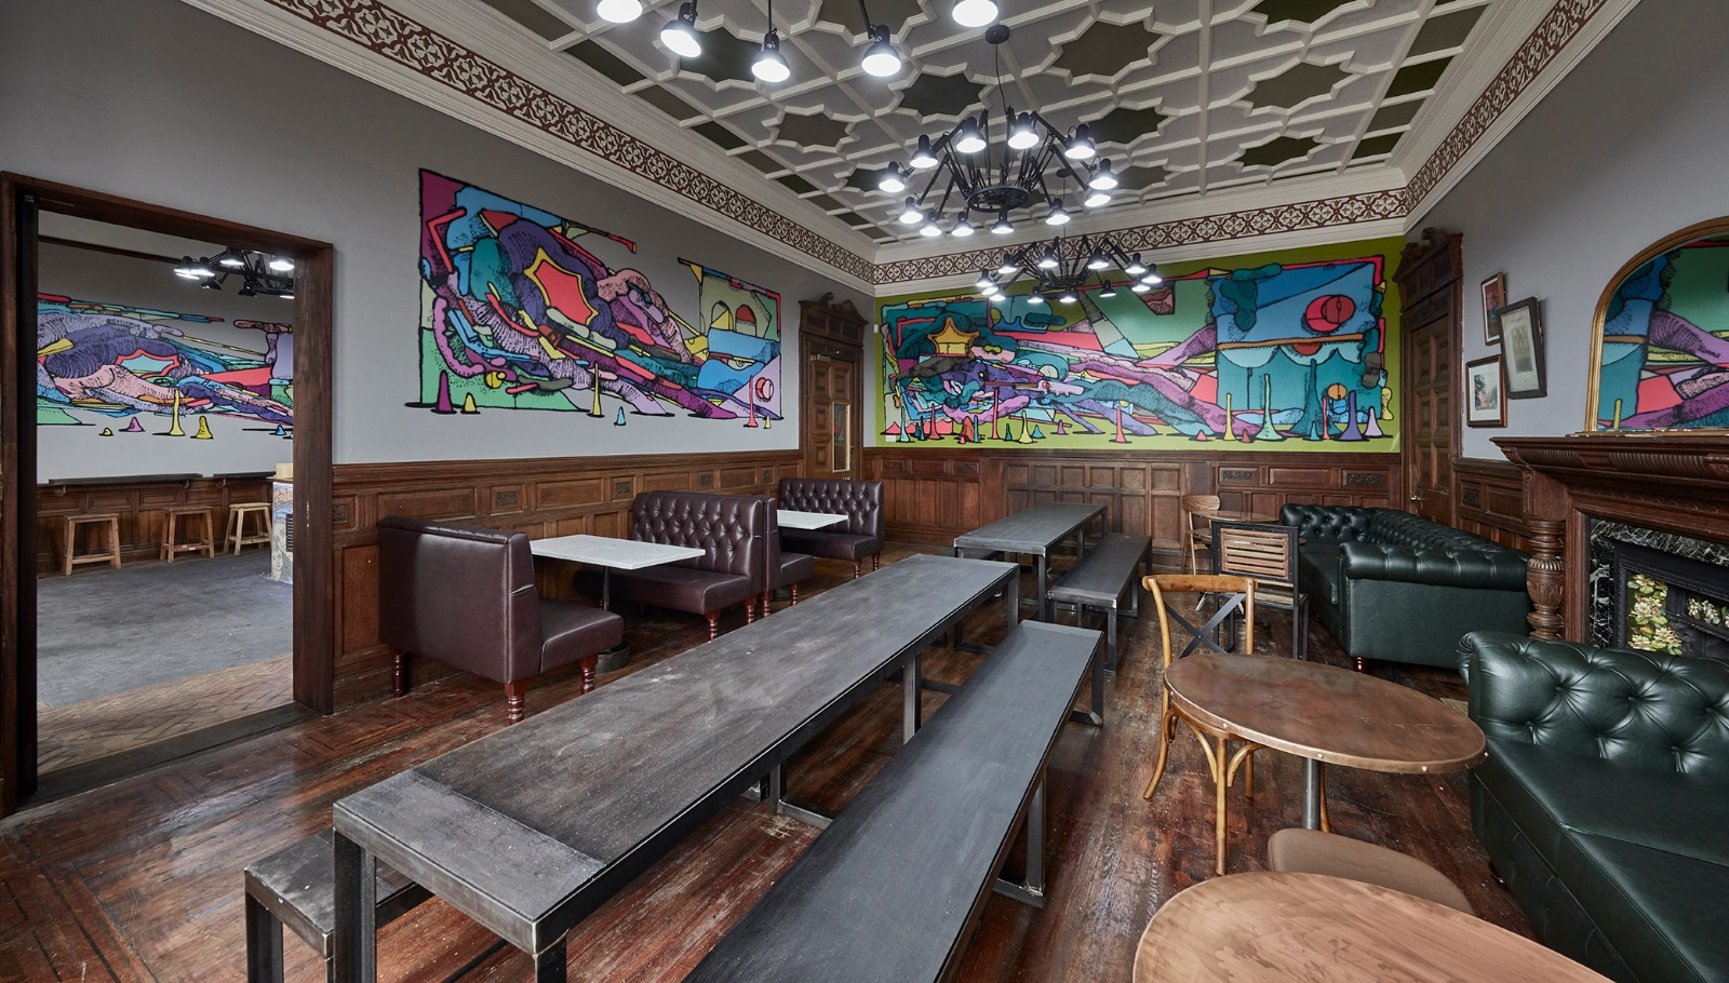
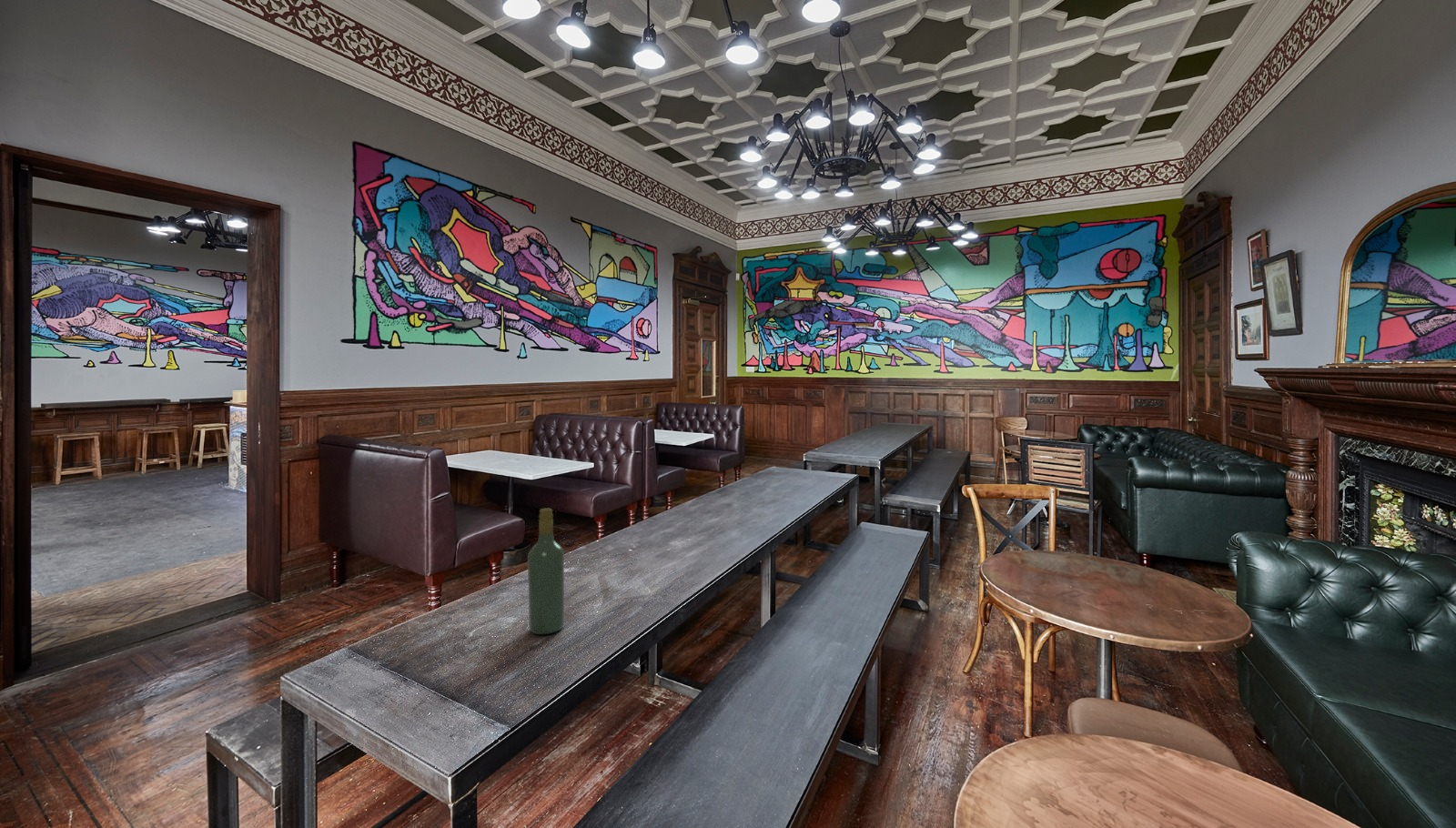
+ wine bottle (546, 569)
